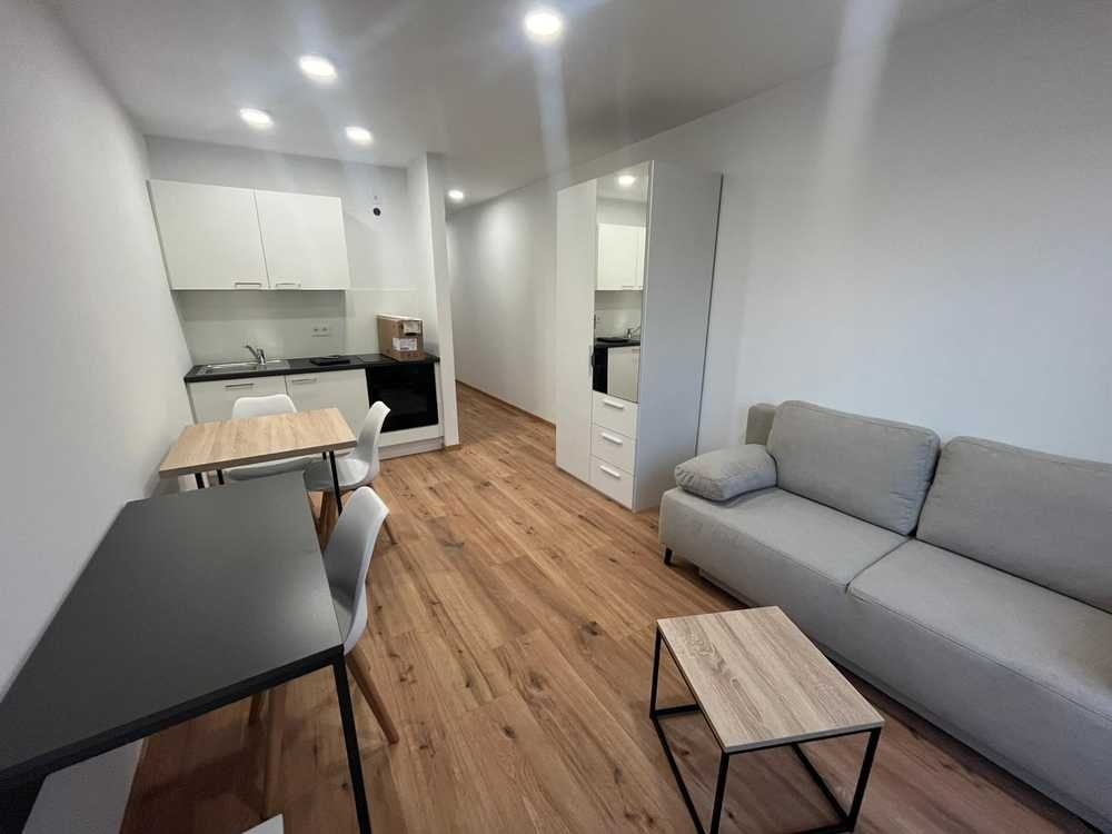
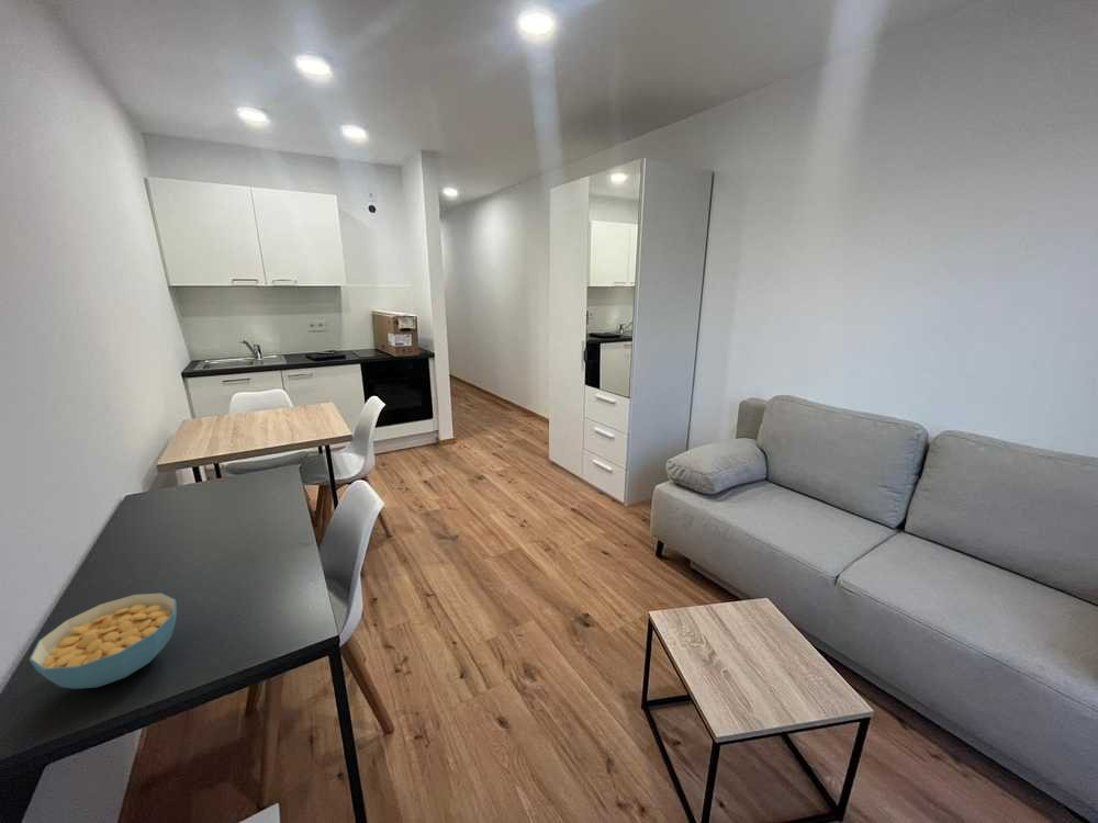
+ cereal bowl (115, 647)
